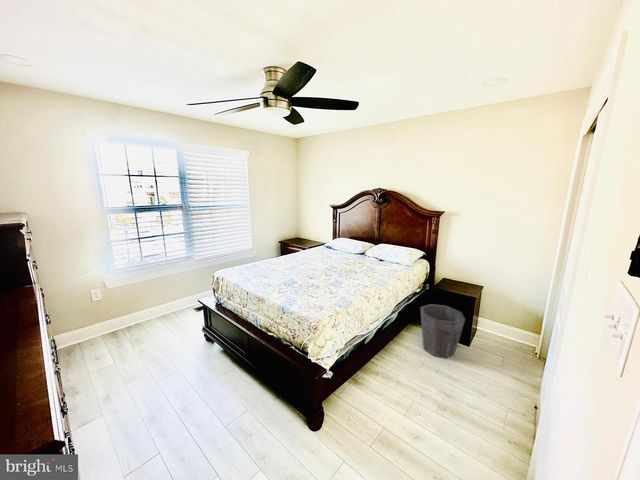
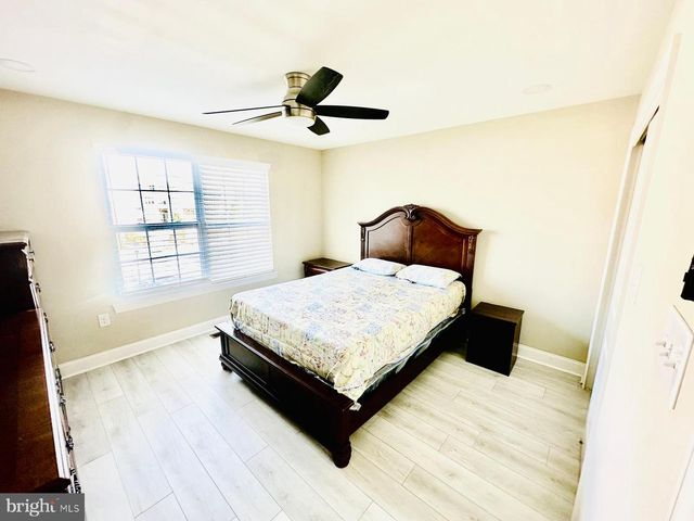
- waste bin (439, 331)
